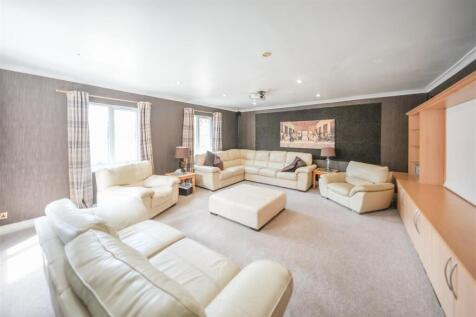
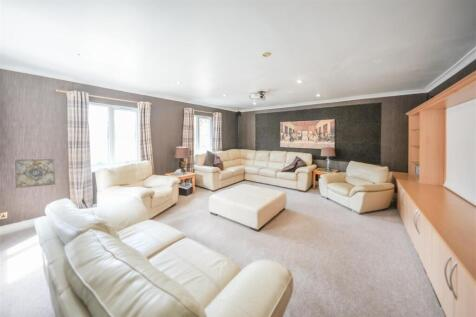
+ wall art (35, 172)
